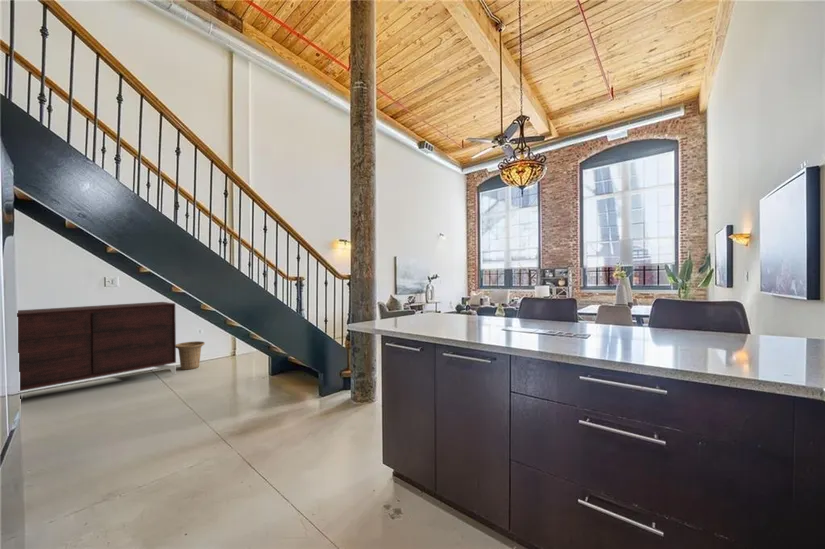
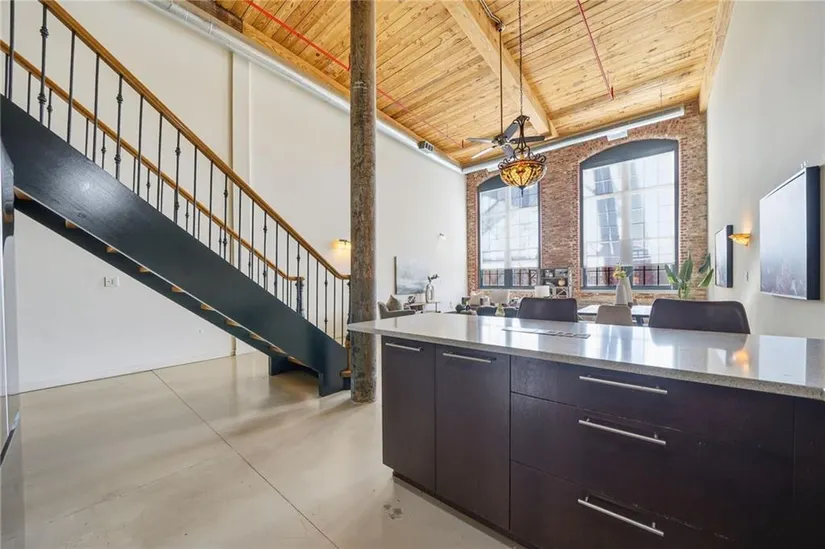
- basket (190, 355)
- sideboard (87, 347)
